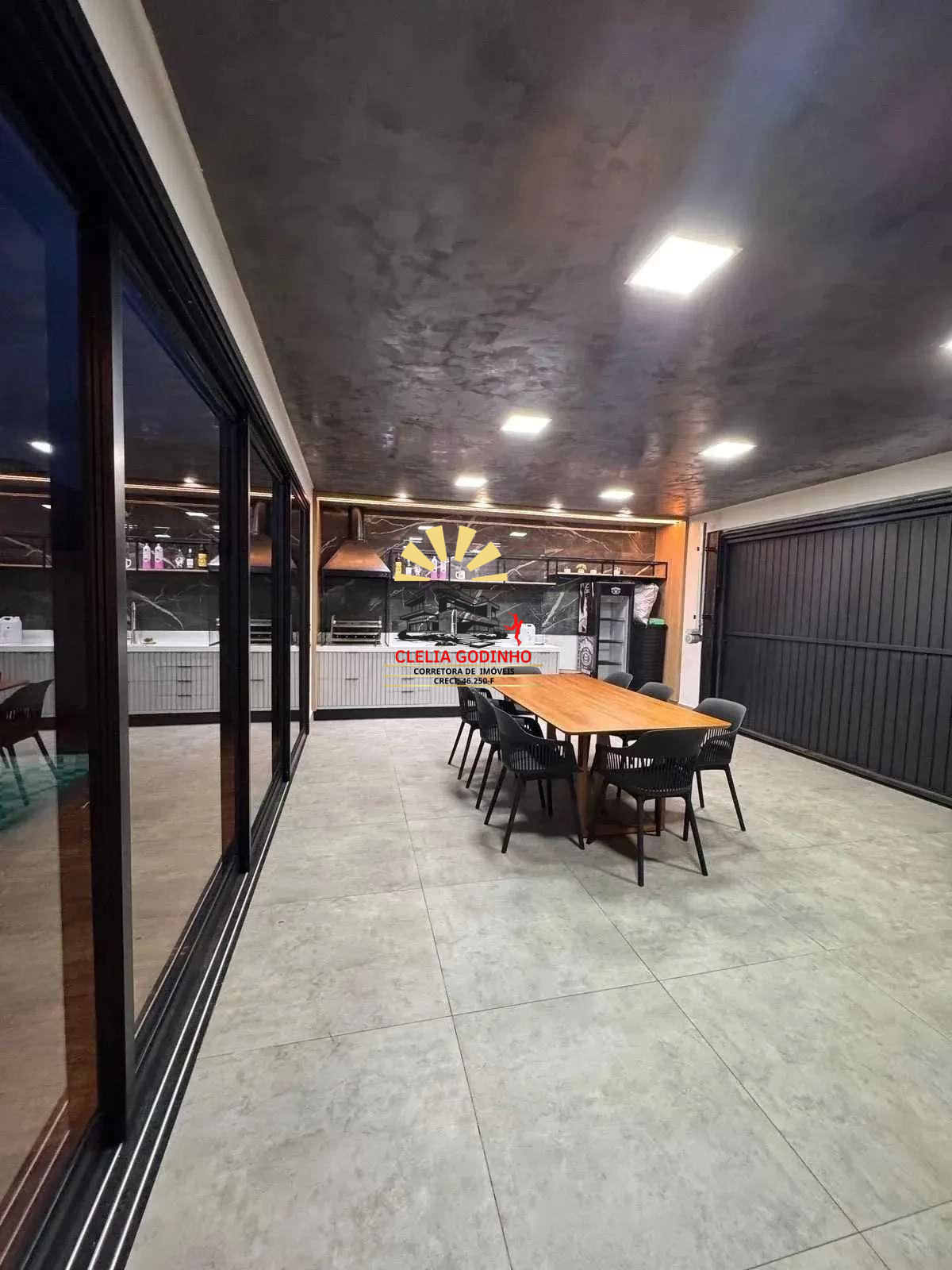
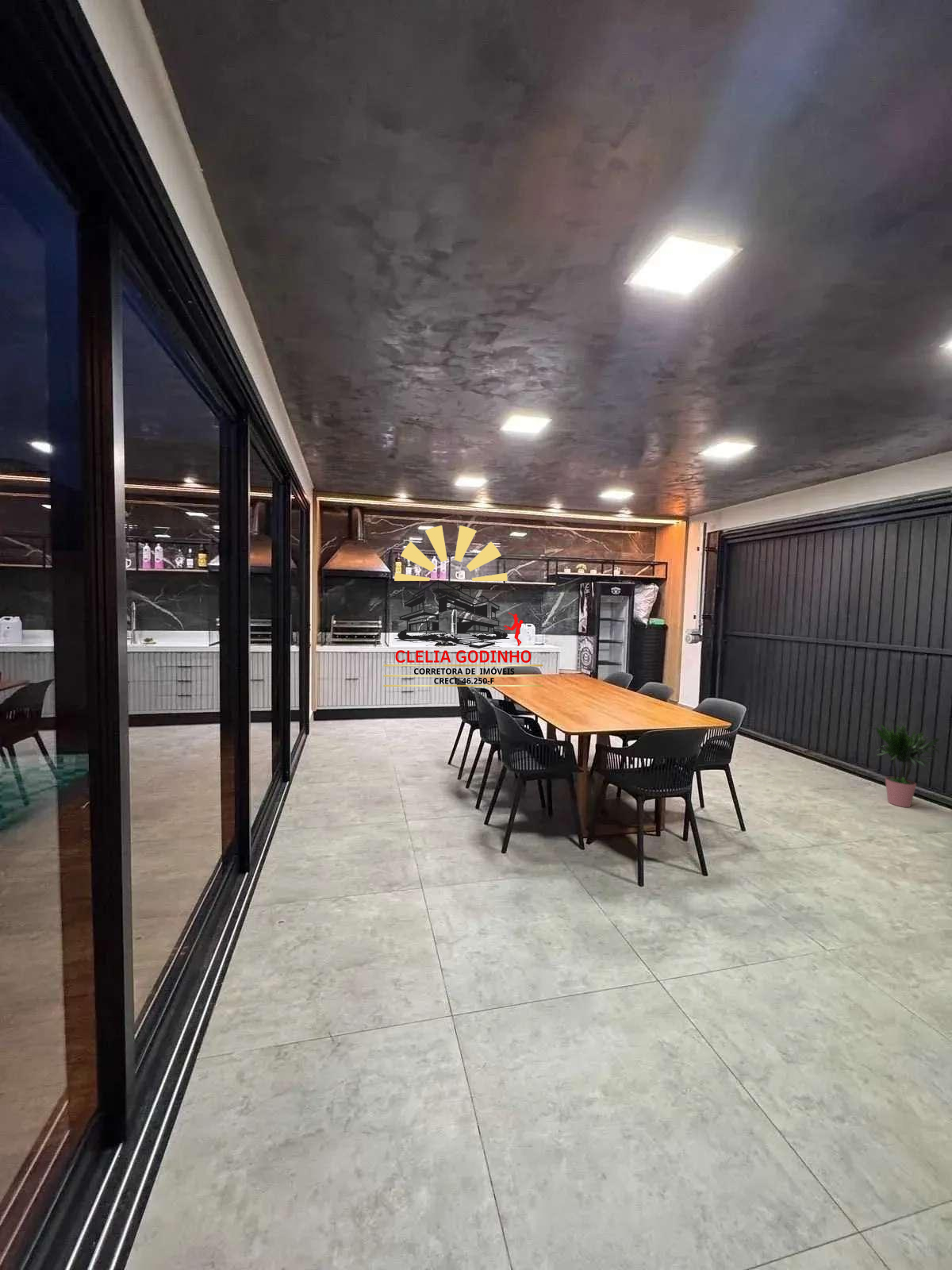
+ potted plant (911, 764)
